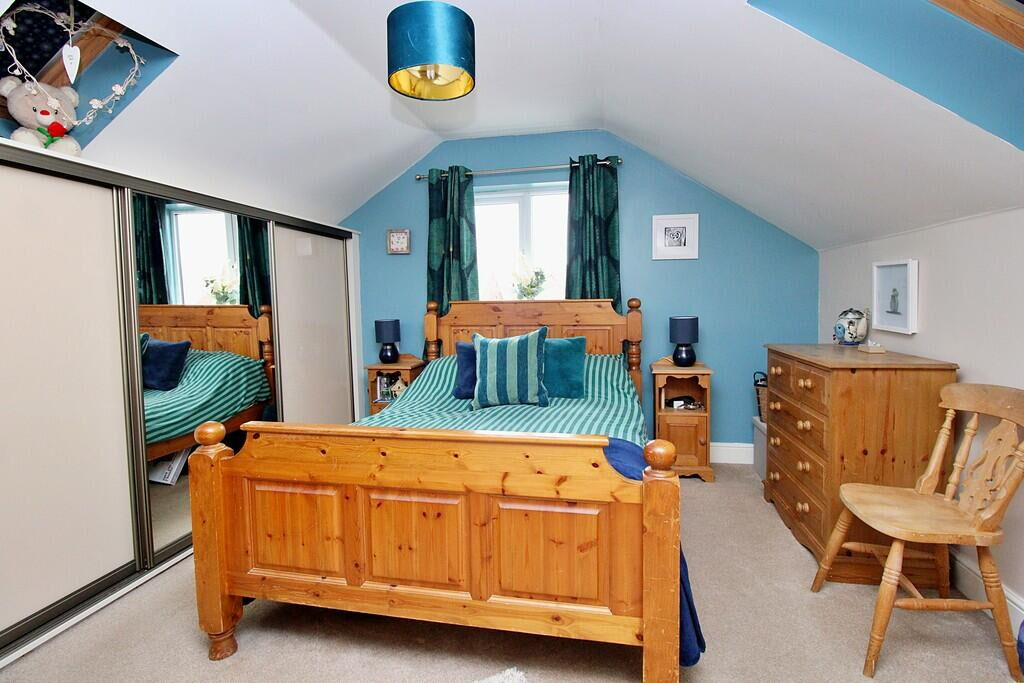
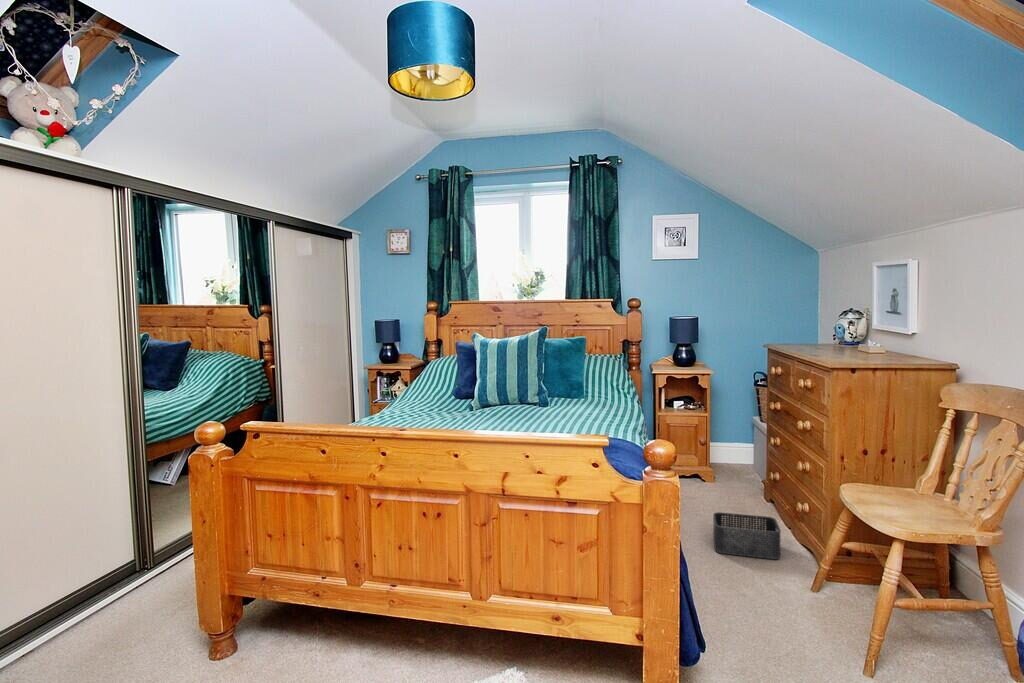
+ storage bin (745, 534)
